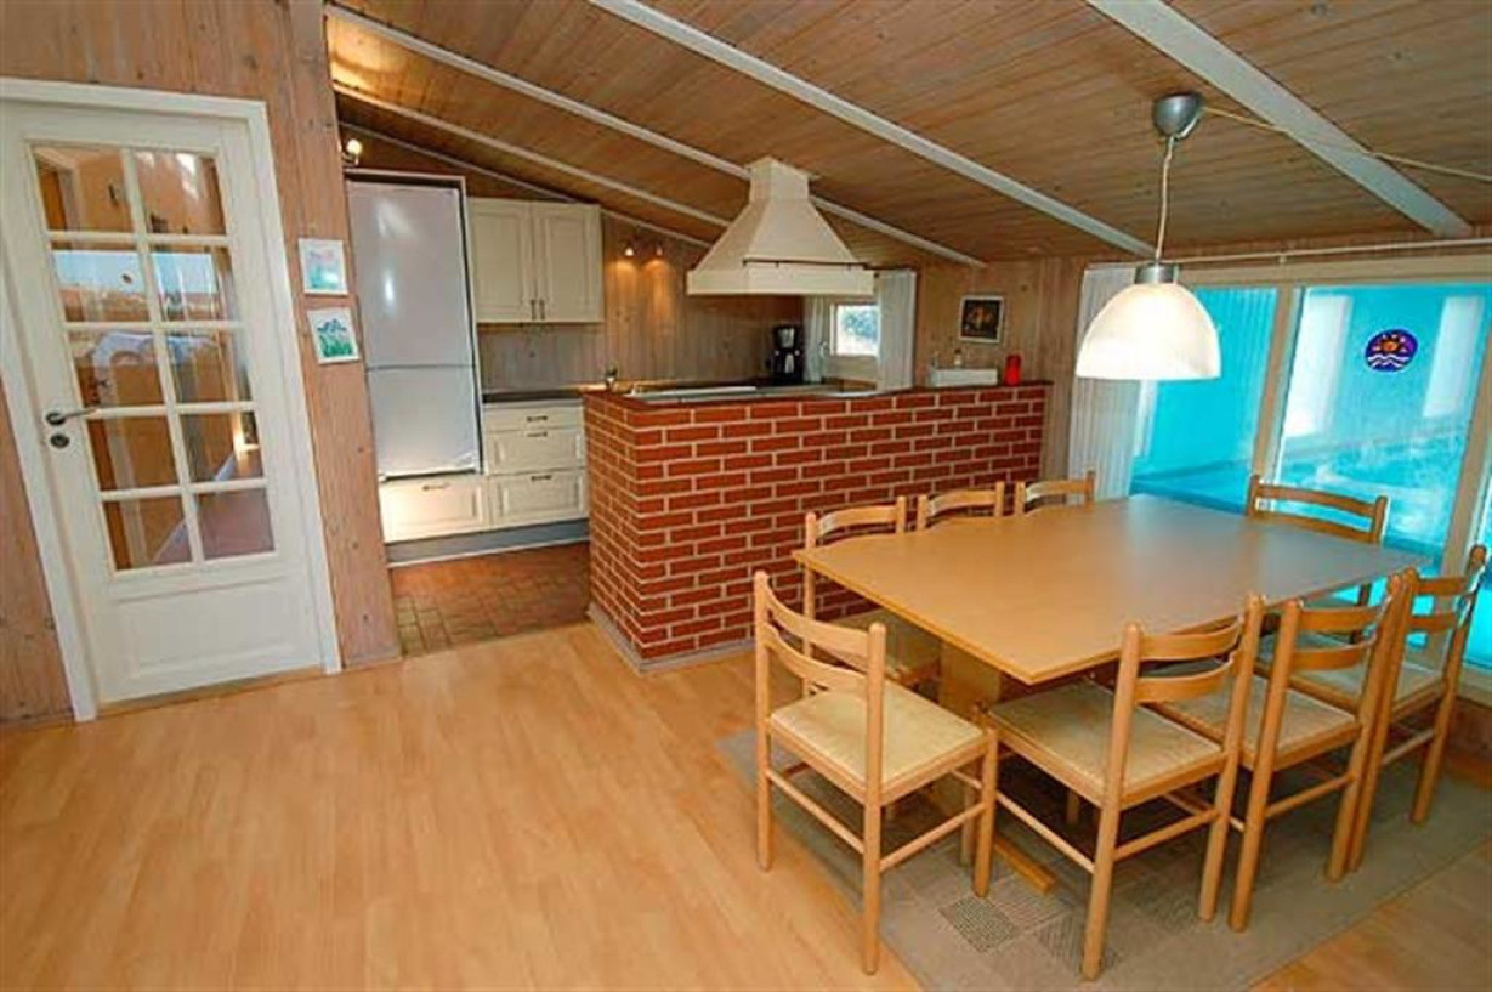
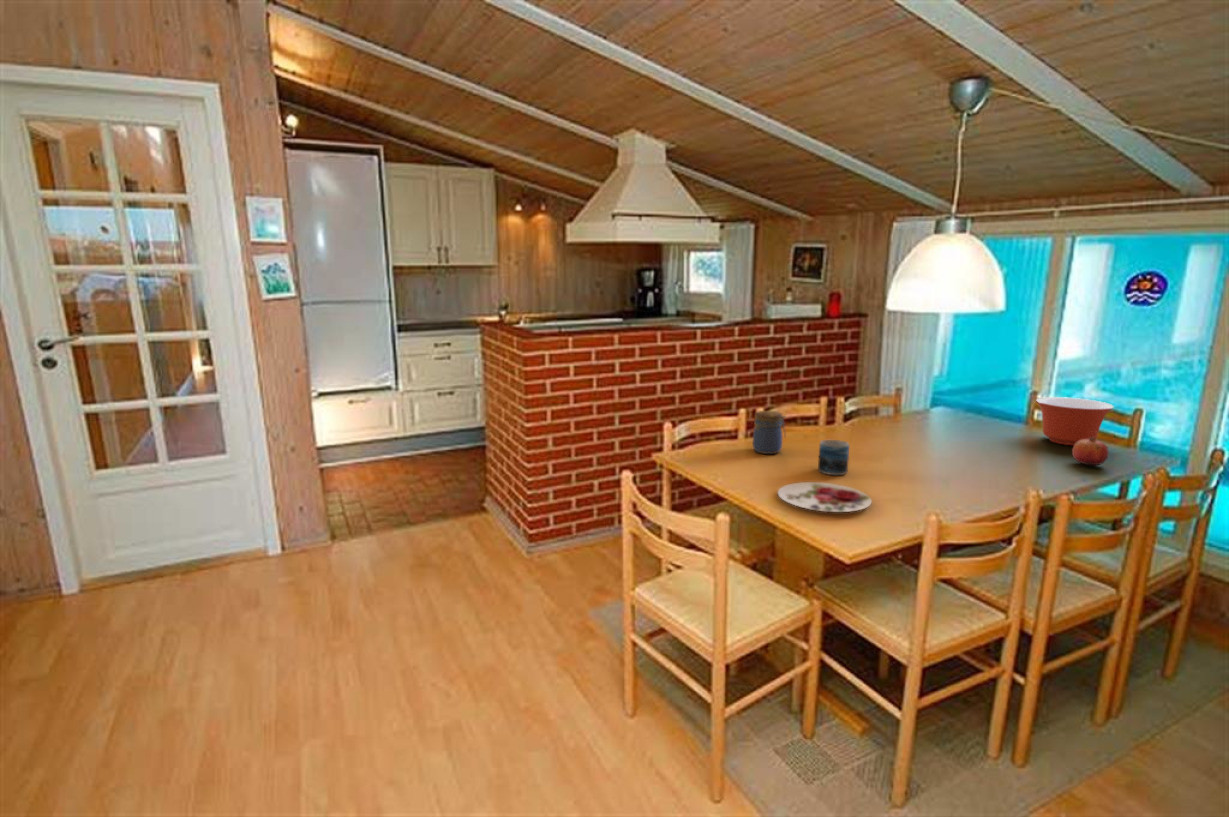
+ plate (823, 495)
+ mixing bowl (1071, 422)
+ mug (831, 455)
+ fruit (1090, 451)
+ jar (769, 431)
